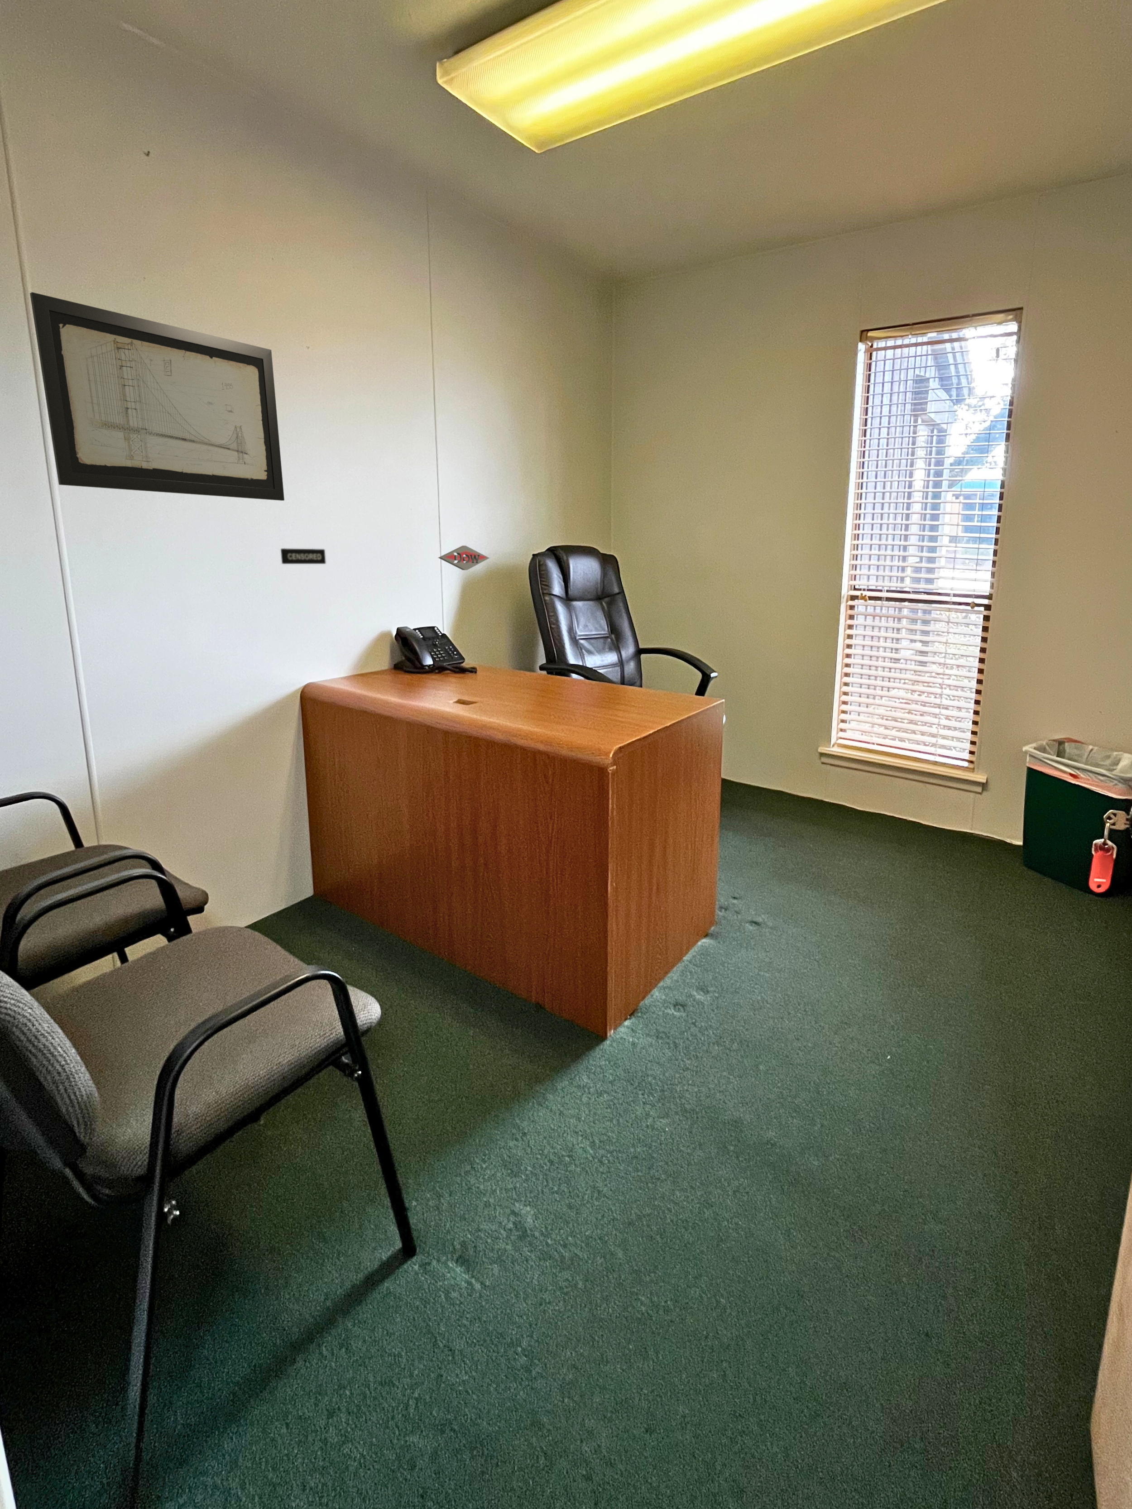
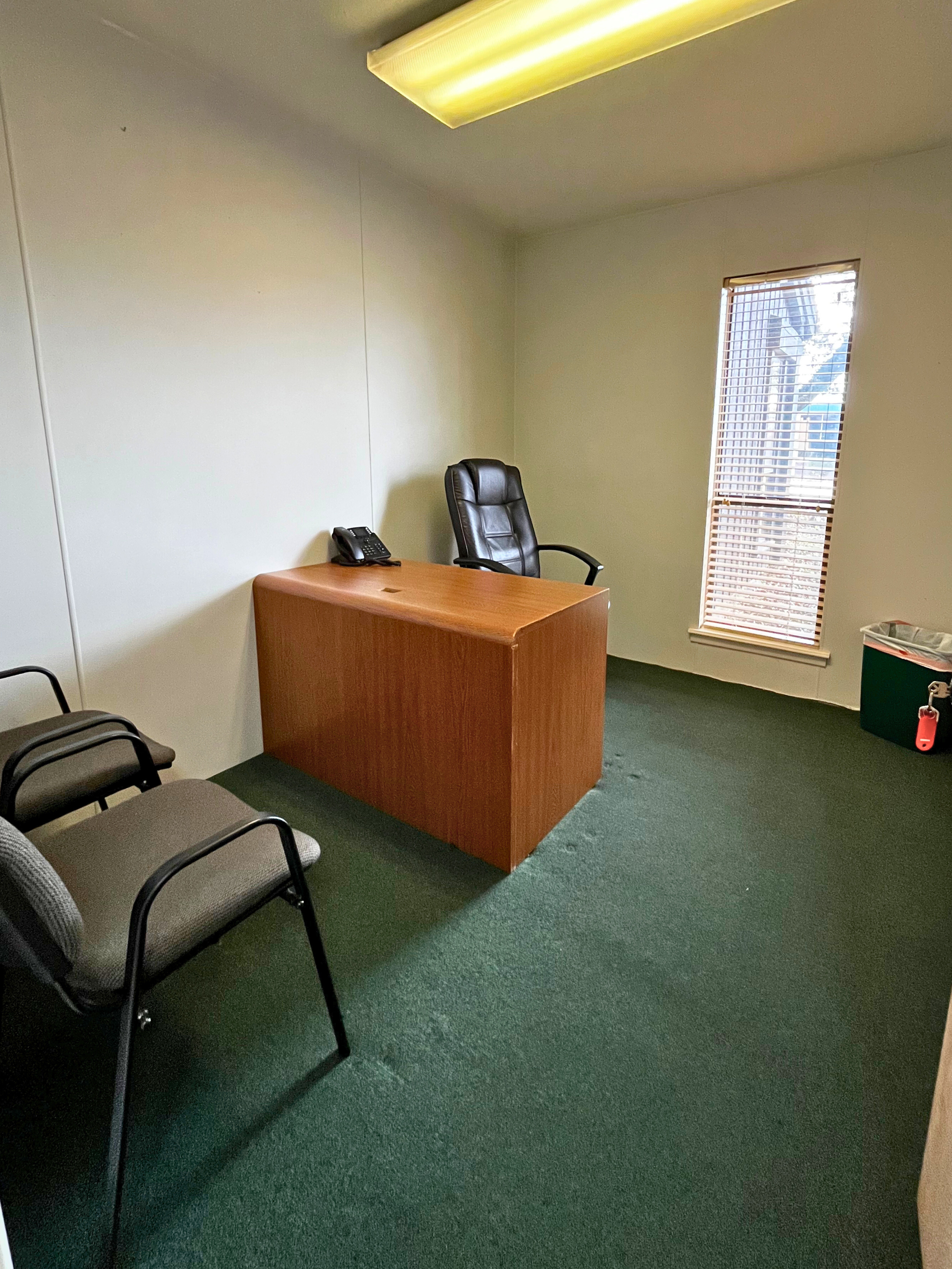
- logo (465, 558)
- wall art (175, 411)
- nameplate (304, 557)
